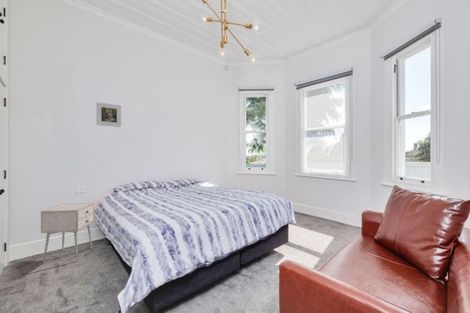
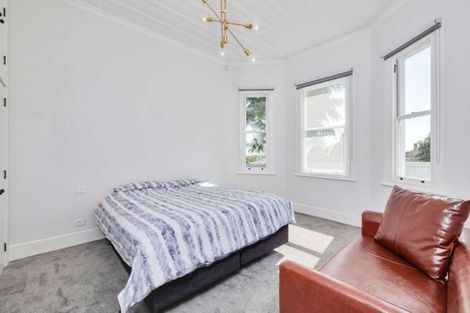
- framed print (109, 115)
- nightstand (70, 231)
